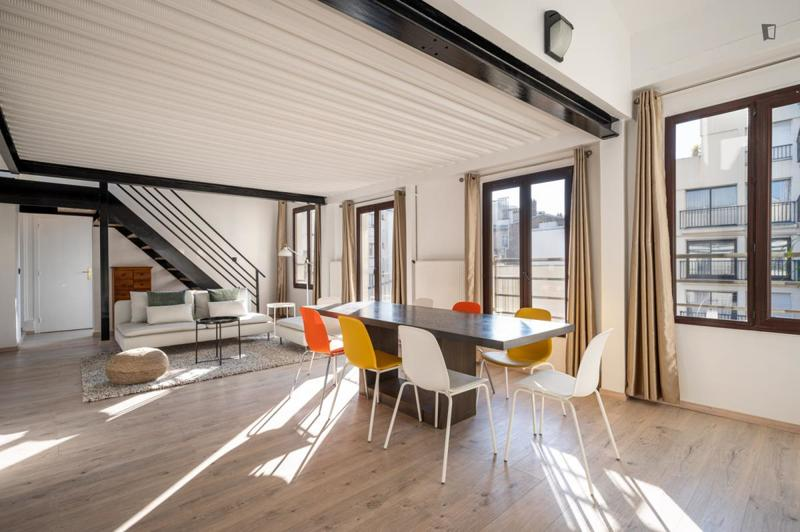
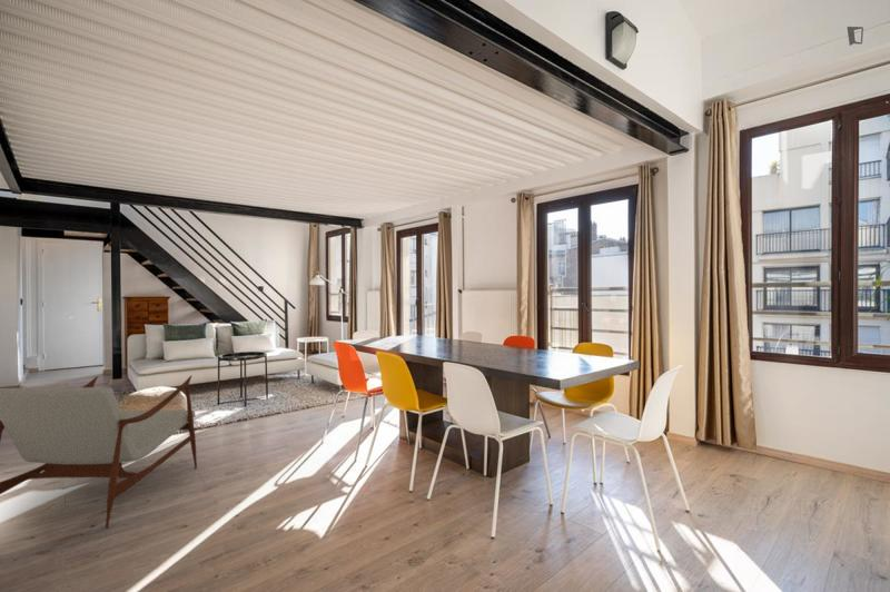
+ armchair (105, 433)
